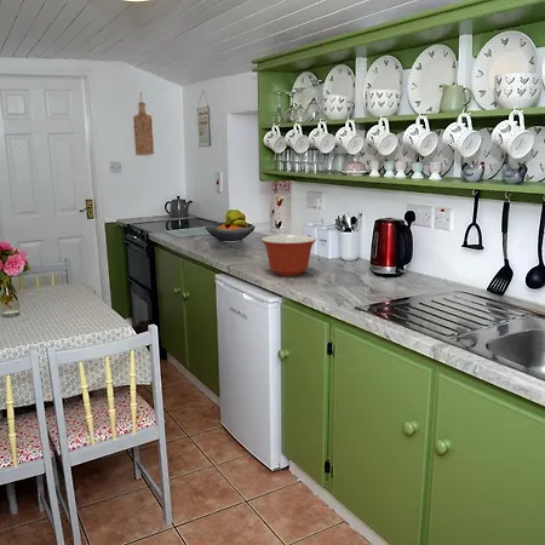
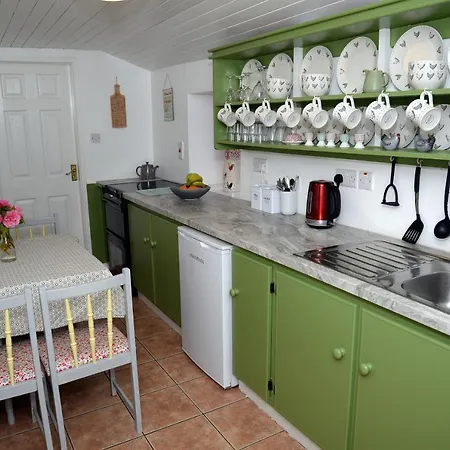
- mixing bowl (288, 256)
